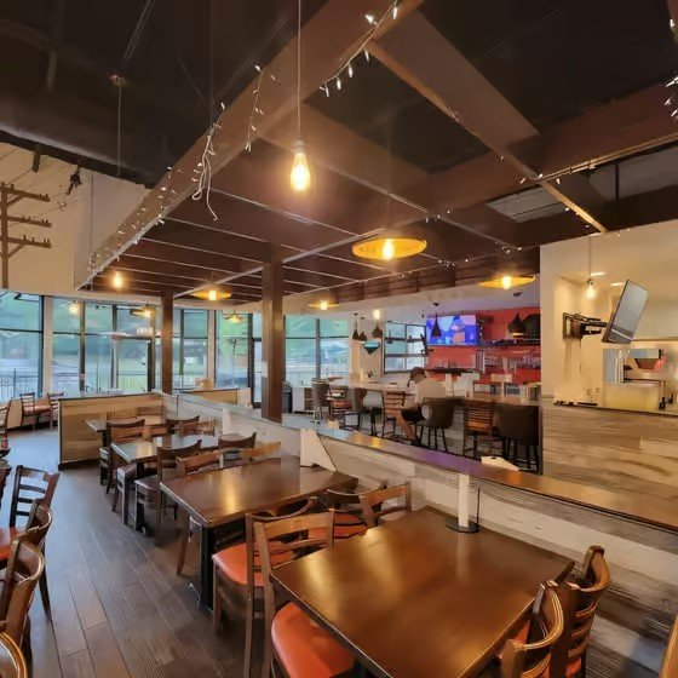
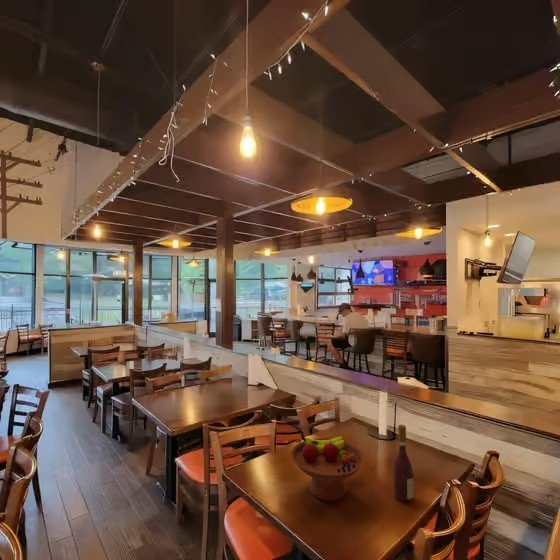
+ wine bottle (402, 461)
+ fruit bowl (327, 465)
